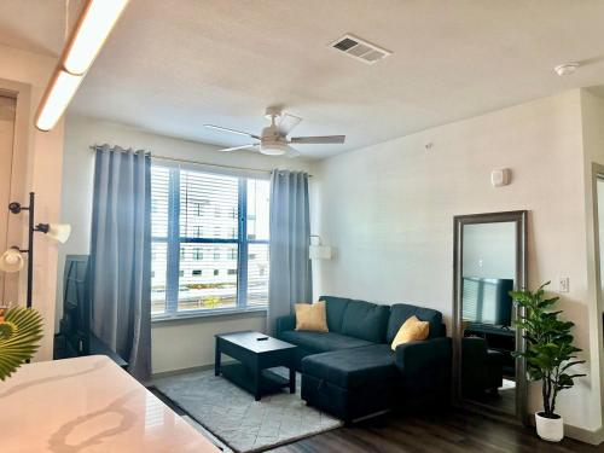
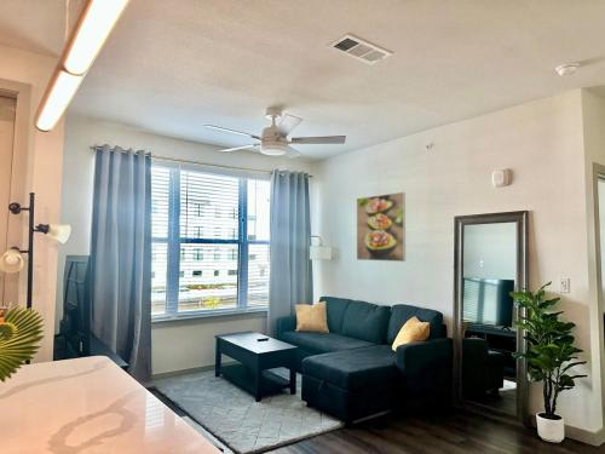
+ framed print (379, 228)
